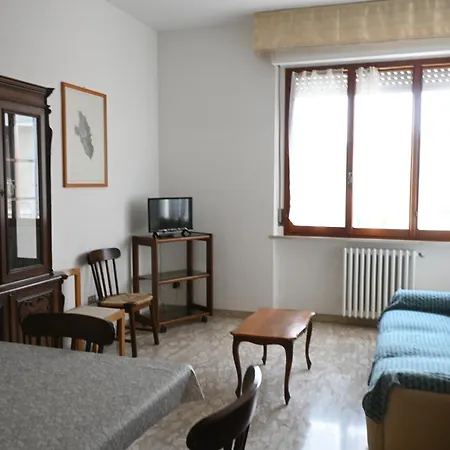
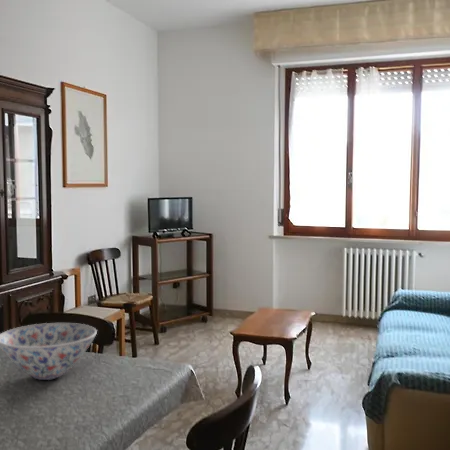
+ bowl (48, 355)
